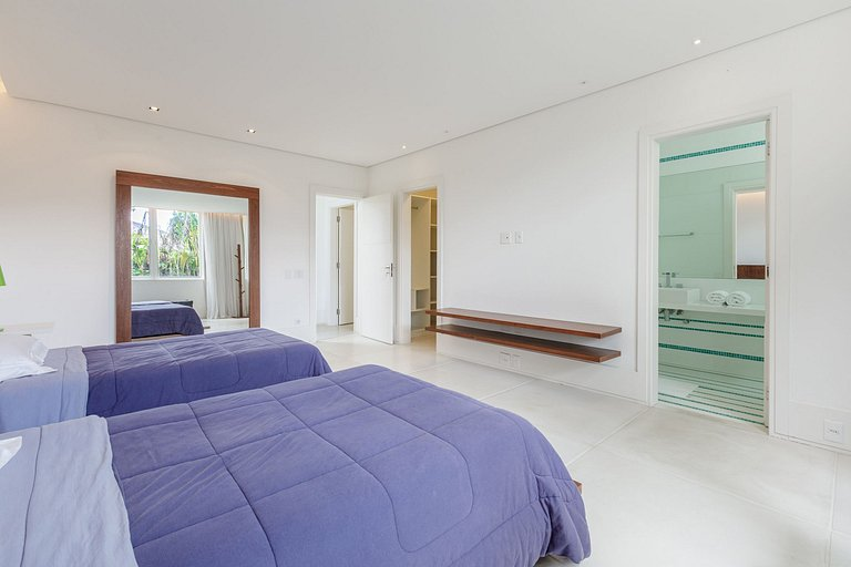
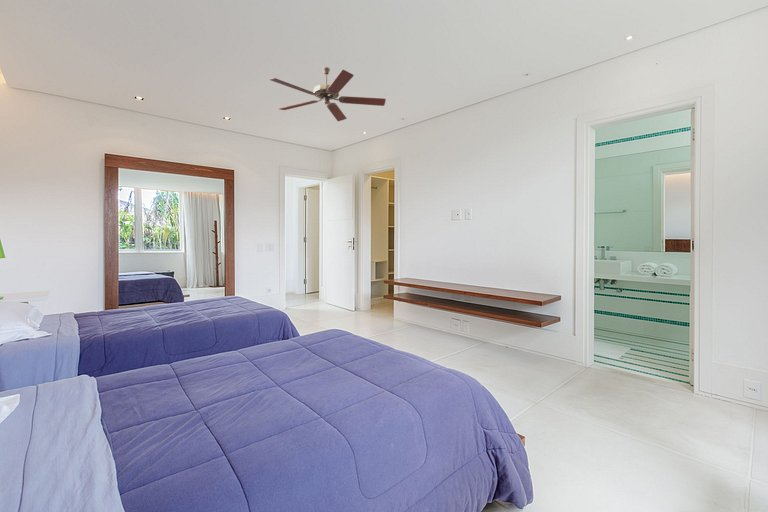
+ ceiling fan (330, 86)
